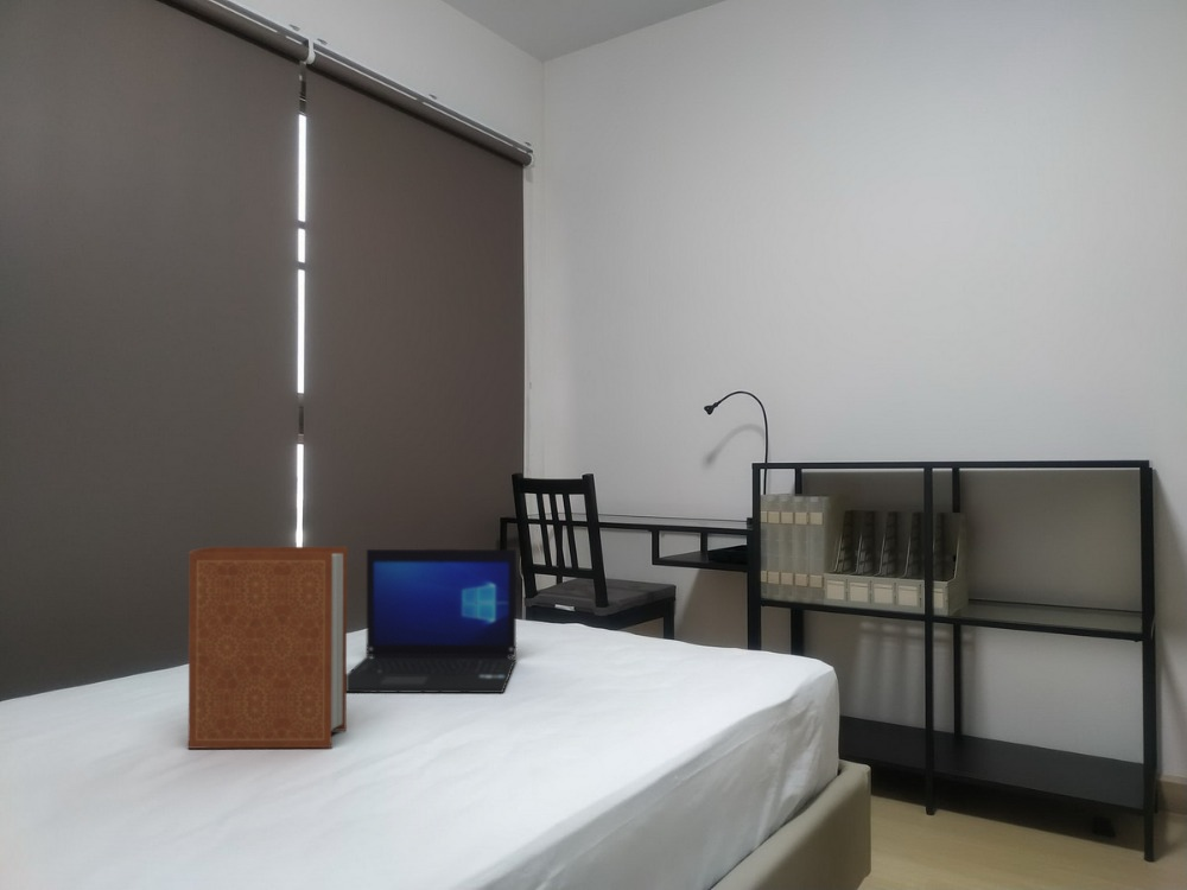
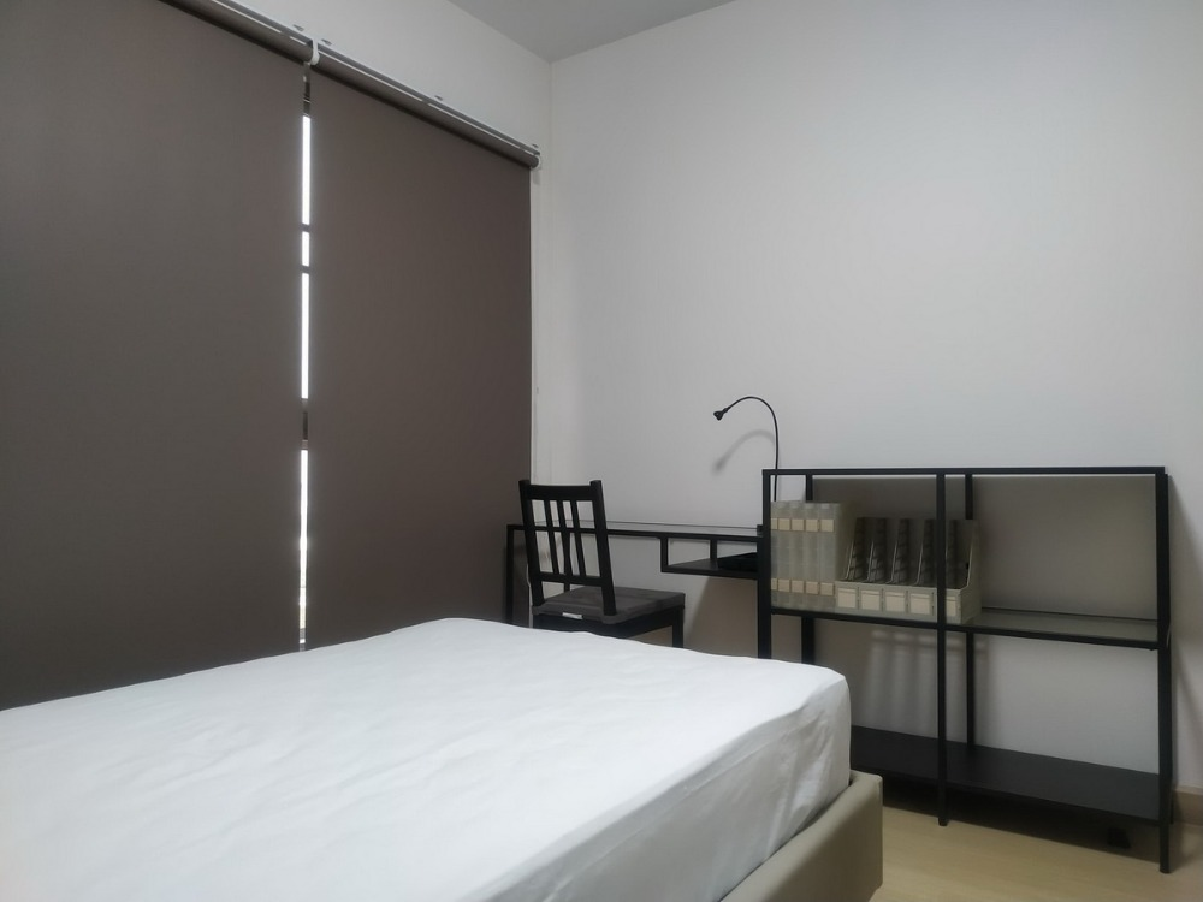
- book (266, 643)
- laptop (430, 616)
